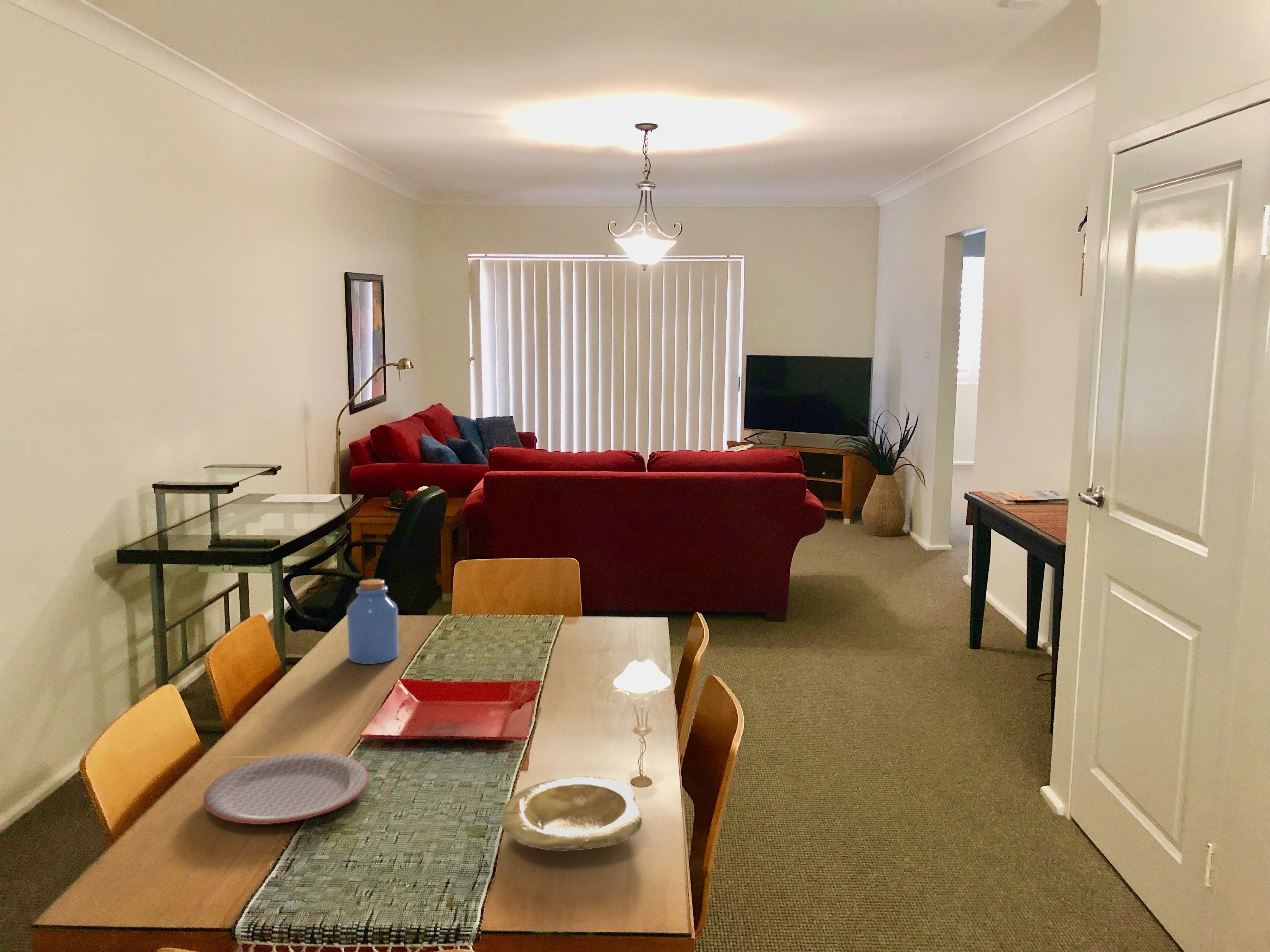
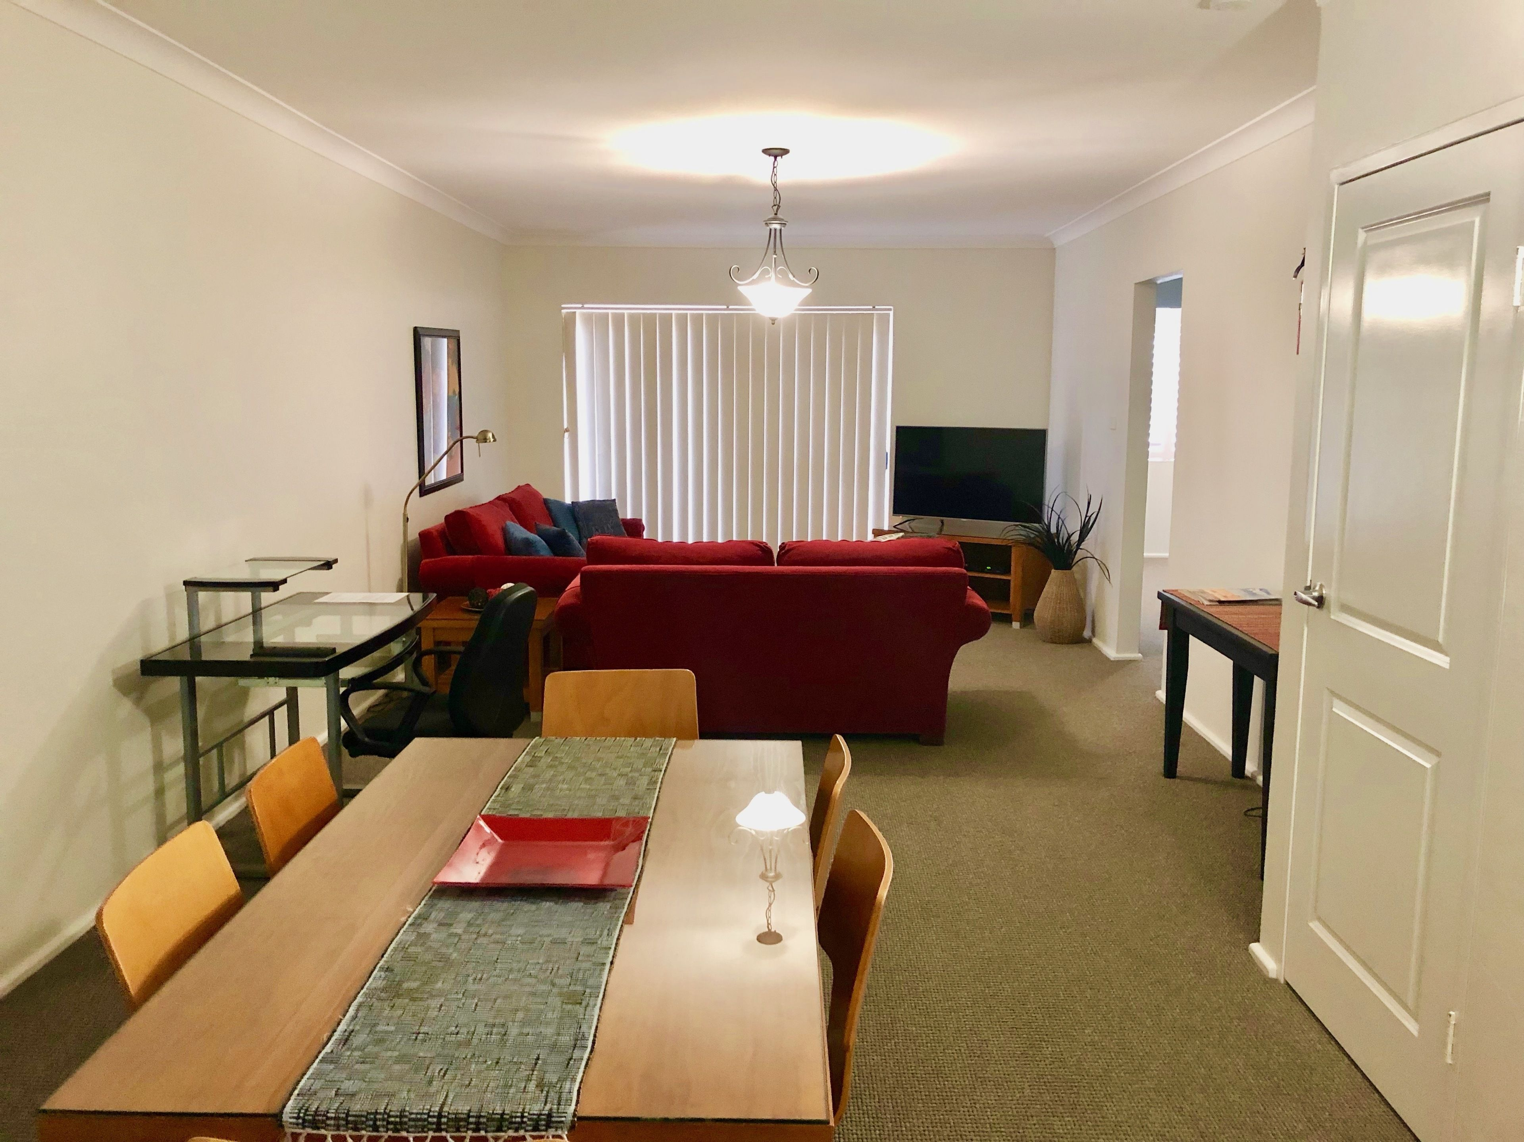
- plate (572, 817)
- jar (372, 619)
- plate (288, 790)
